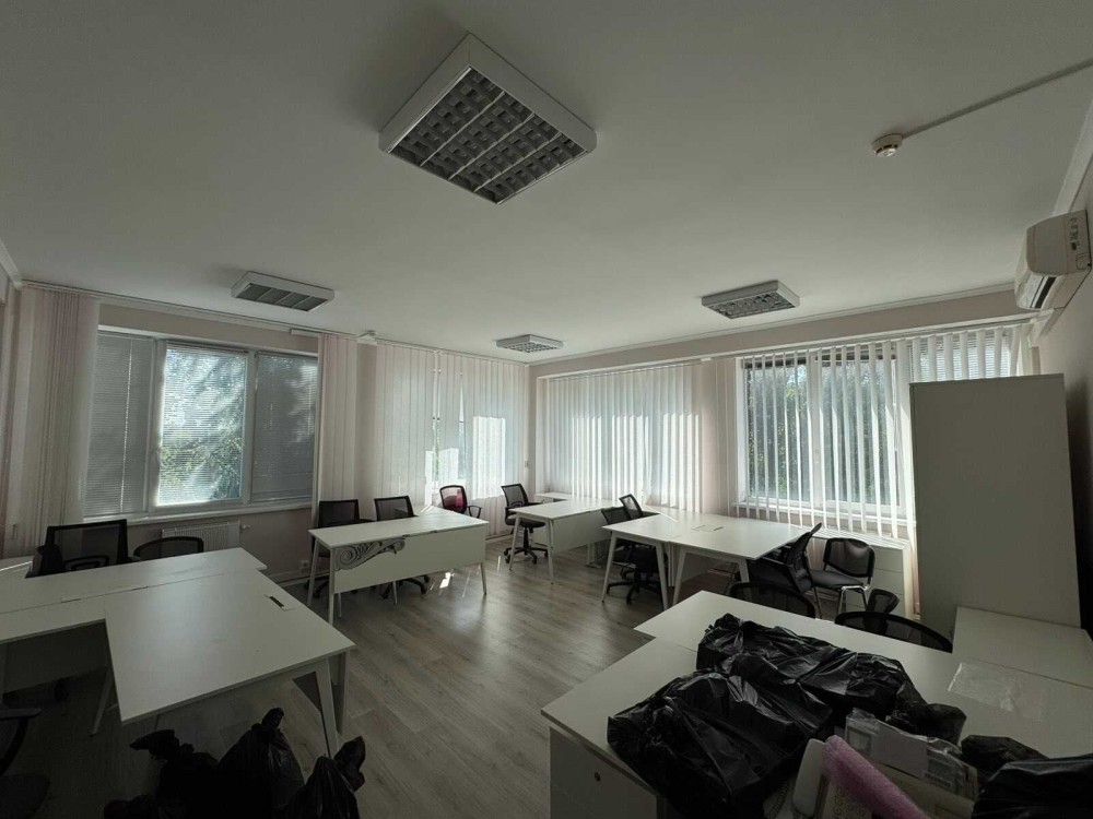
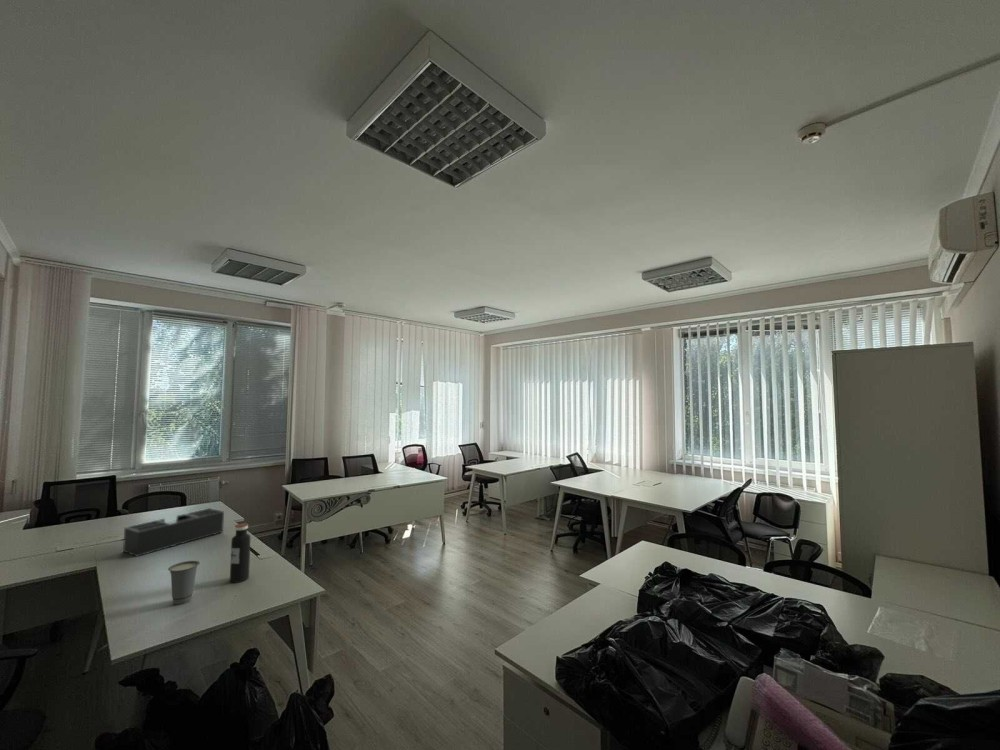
+ cup (183, 583)
+ water bottle (240, 551)
+ desk organizer (177, 530)
